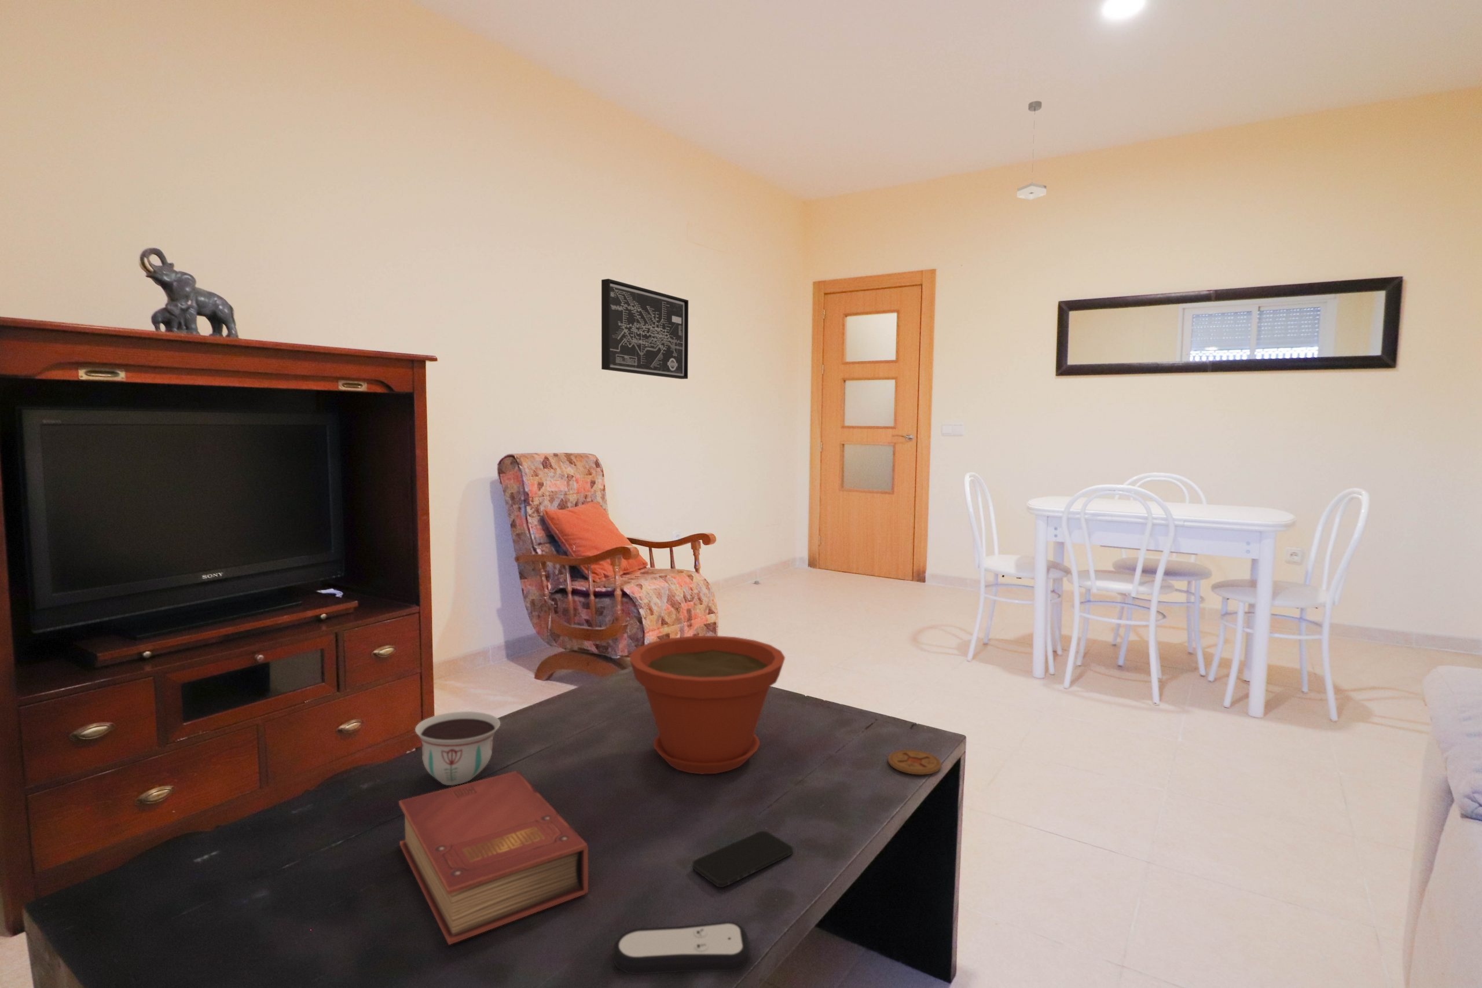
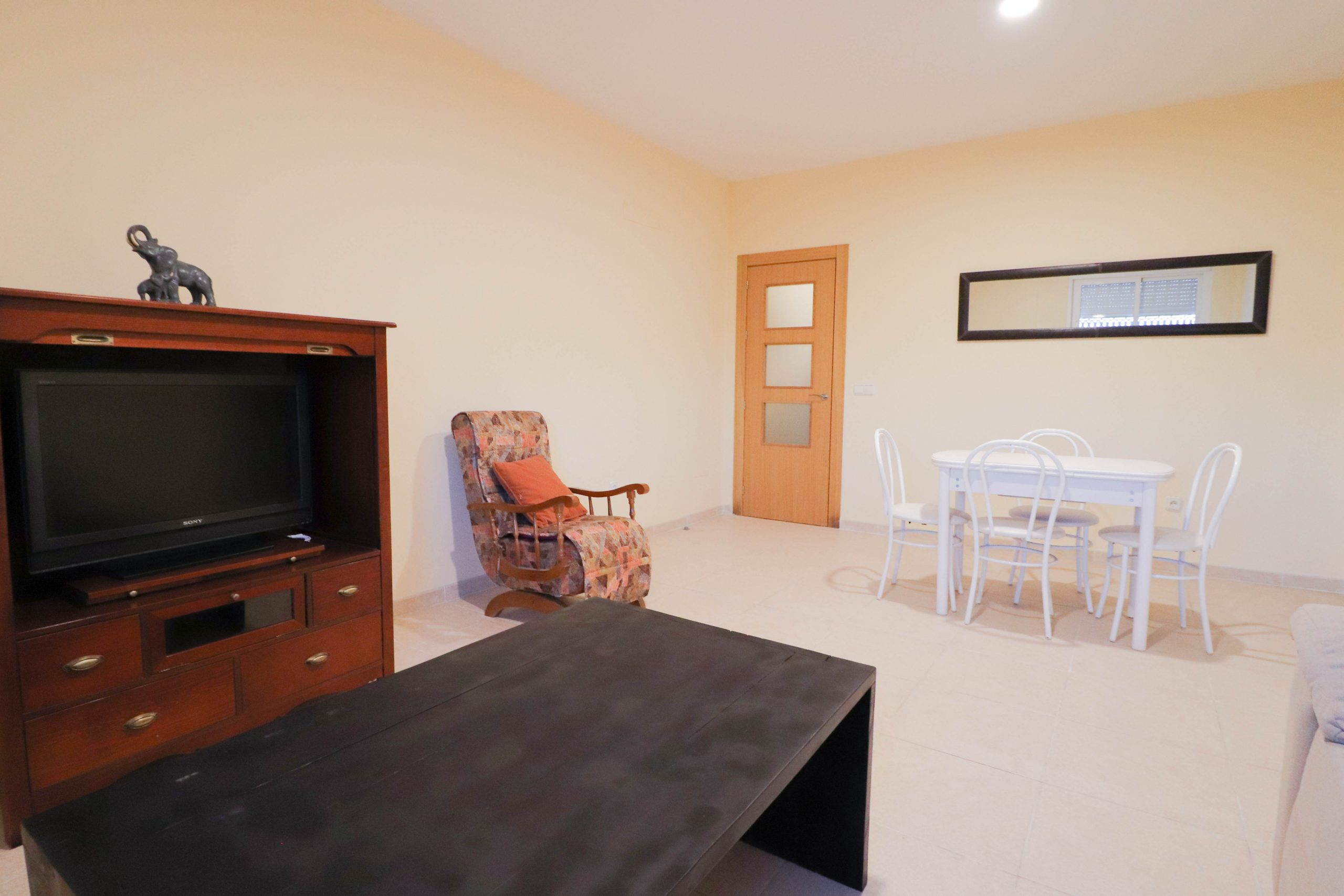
- book (488, 845)
- bowl (459, 751)
- smartphone (743, 857)
- plant pot (707, 706)
- wall art (647, 332)
- coaster (914, 762)
- remote control (681, 947)
- pendant lamp (1033, 150)
